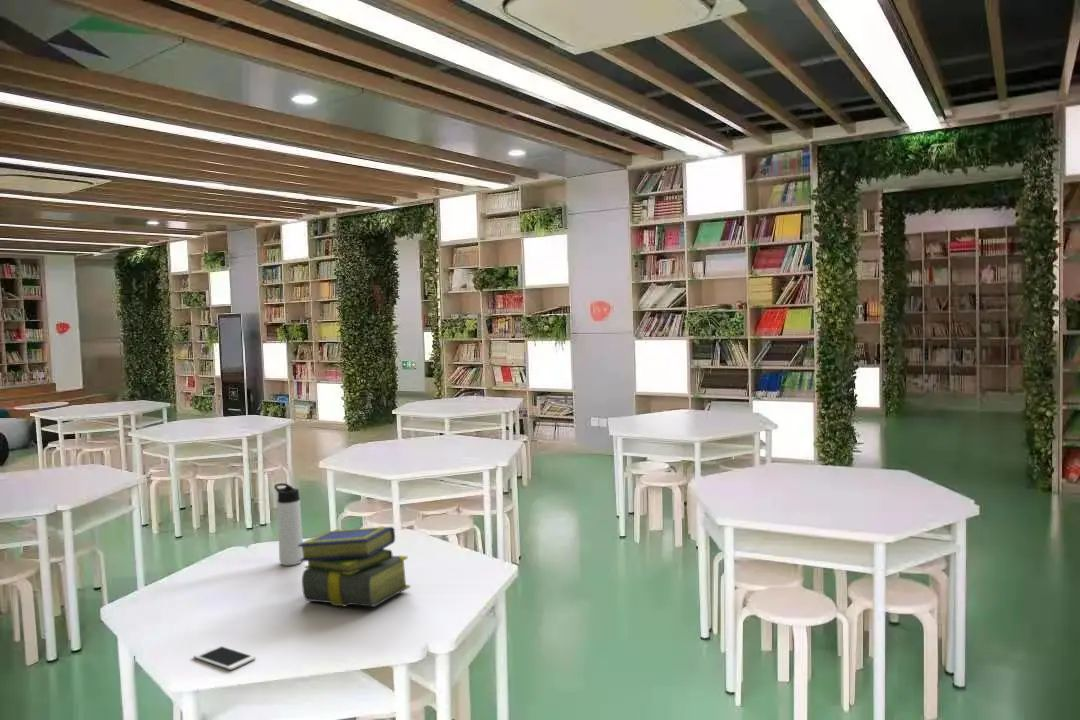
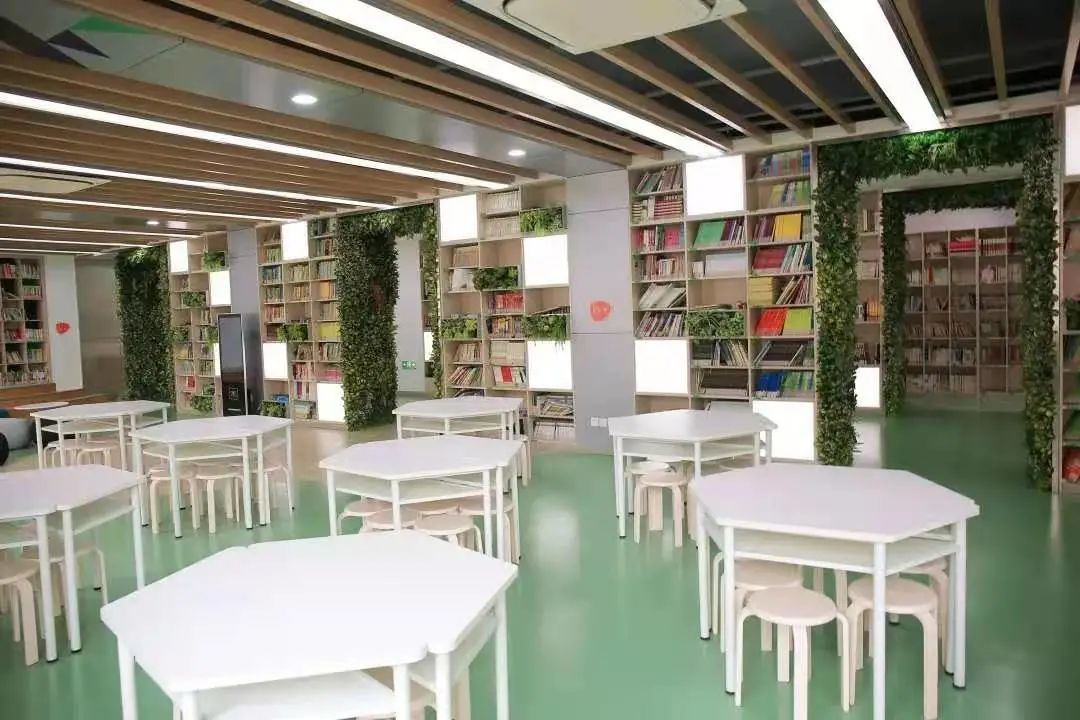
- cell phone (224, 657)
- stack of books (350, 564)
- thermos bottle (287, 523)
